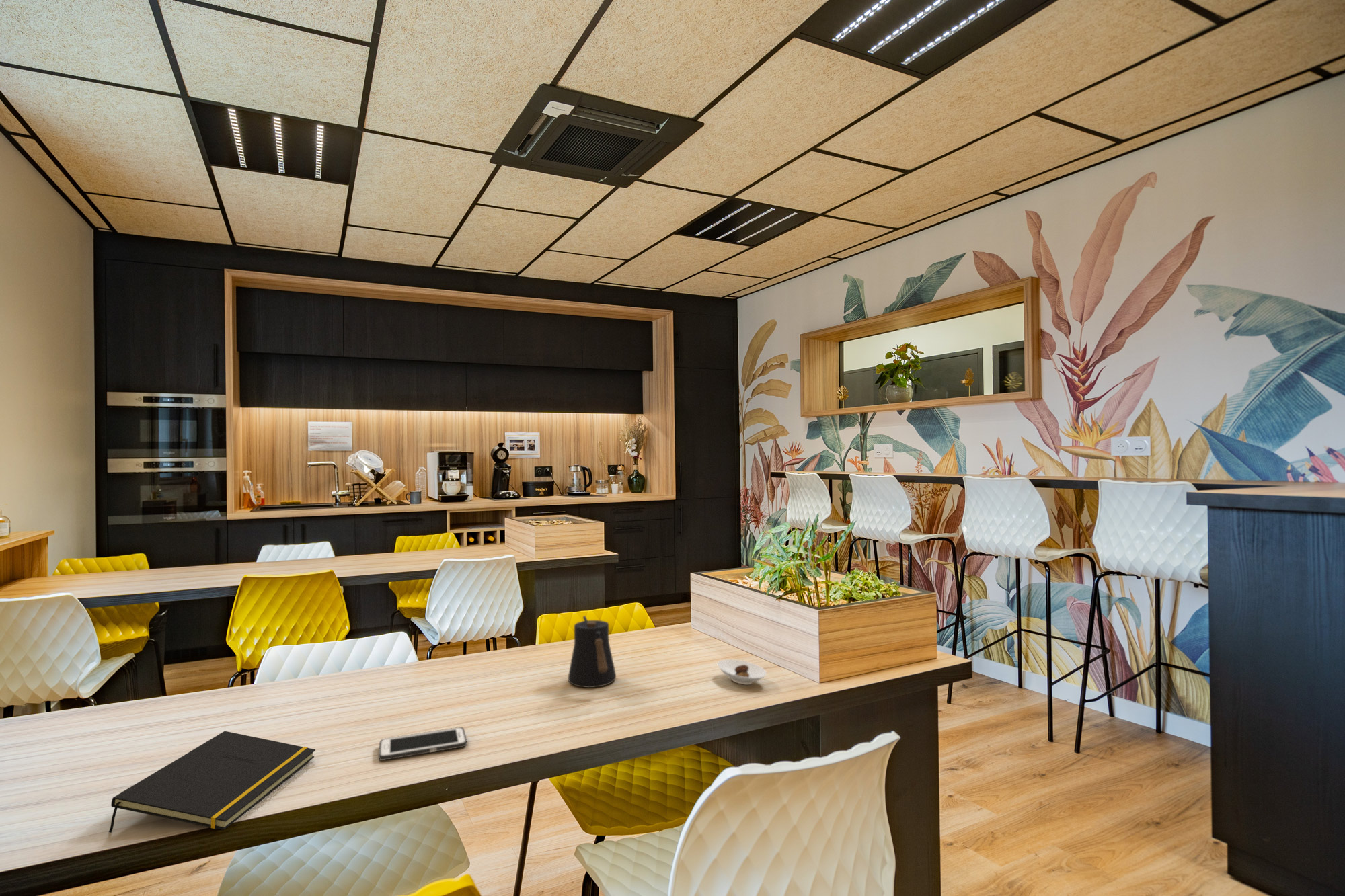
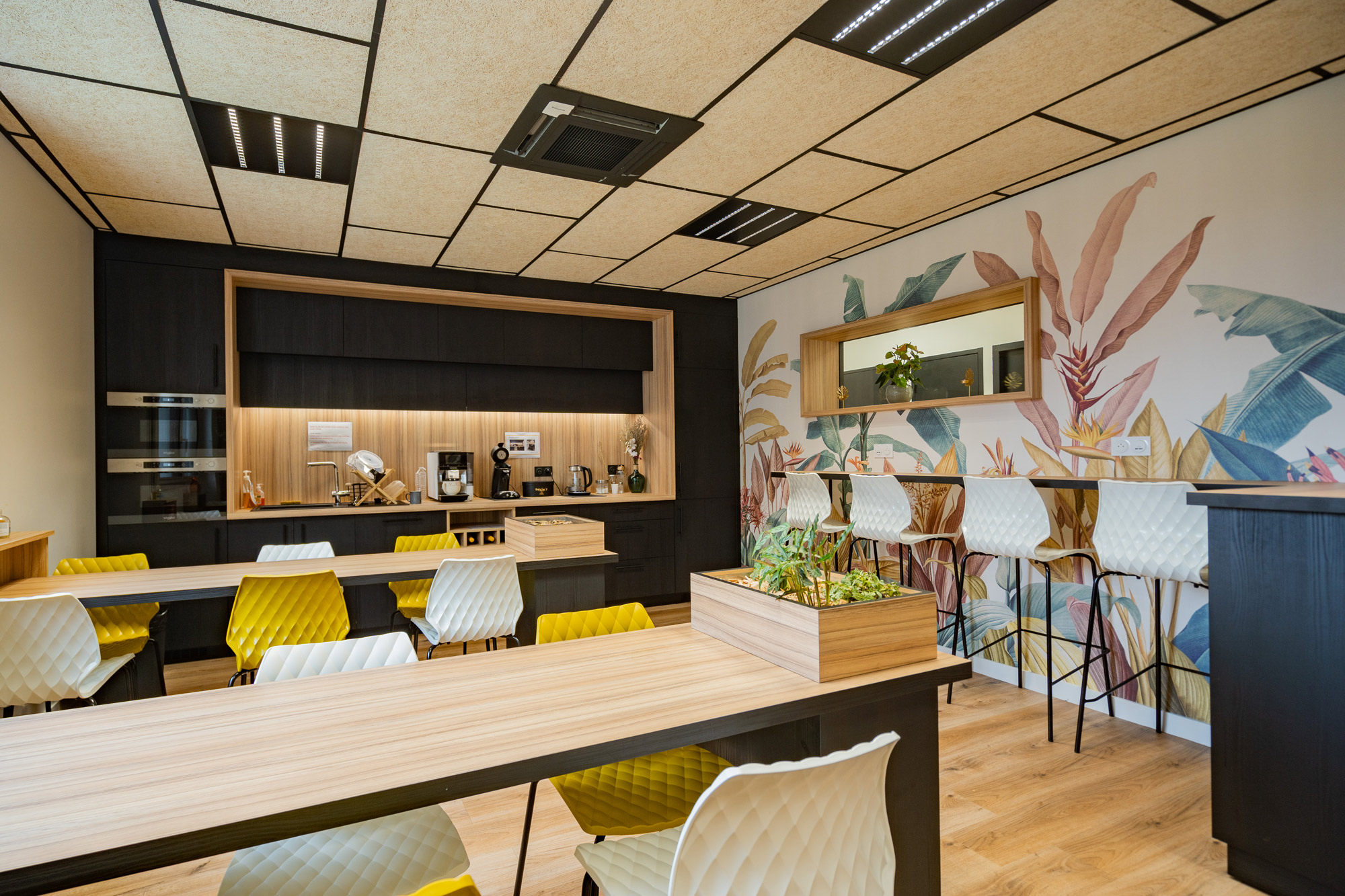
- saucer (741, 672)
- notepad (224, 775)
- kettle (592, 652)
- cell phone (423, 743)
